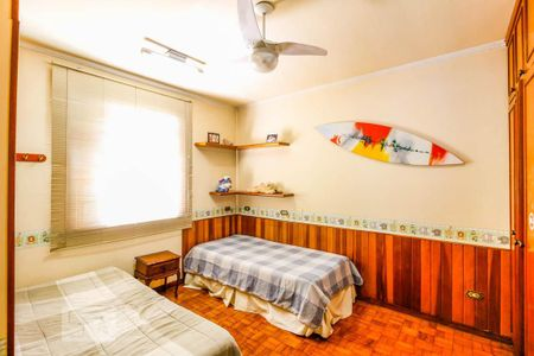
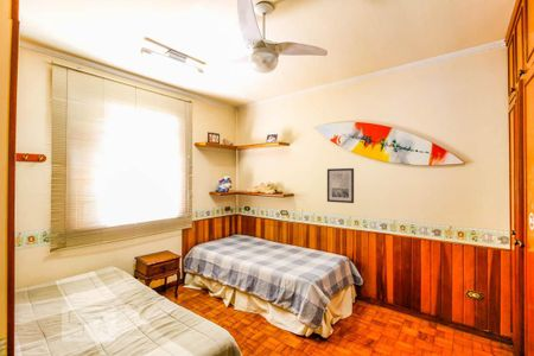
+ wall art (339, 185)
